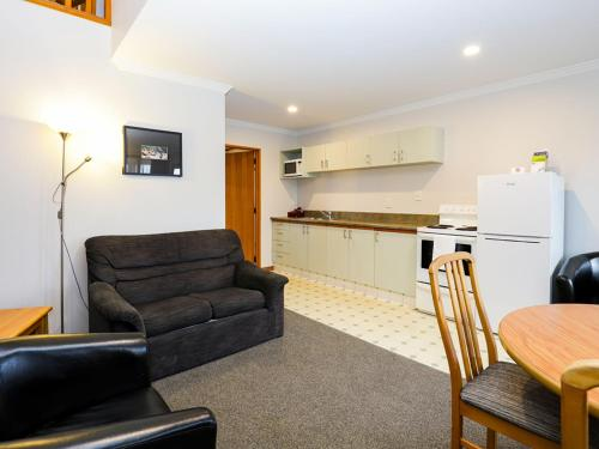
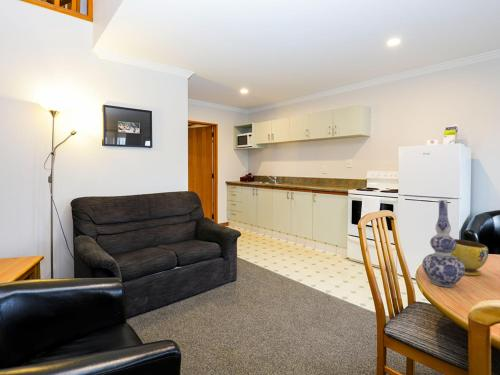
+ bowl (465, 256)
+ vase (443, 241)
